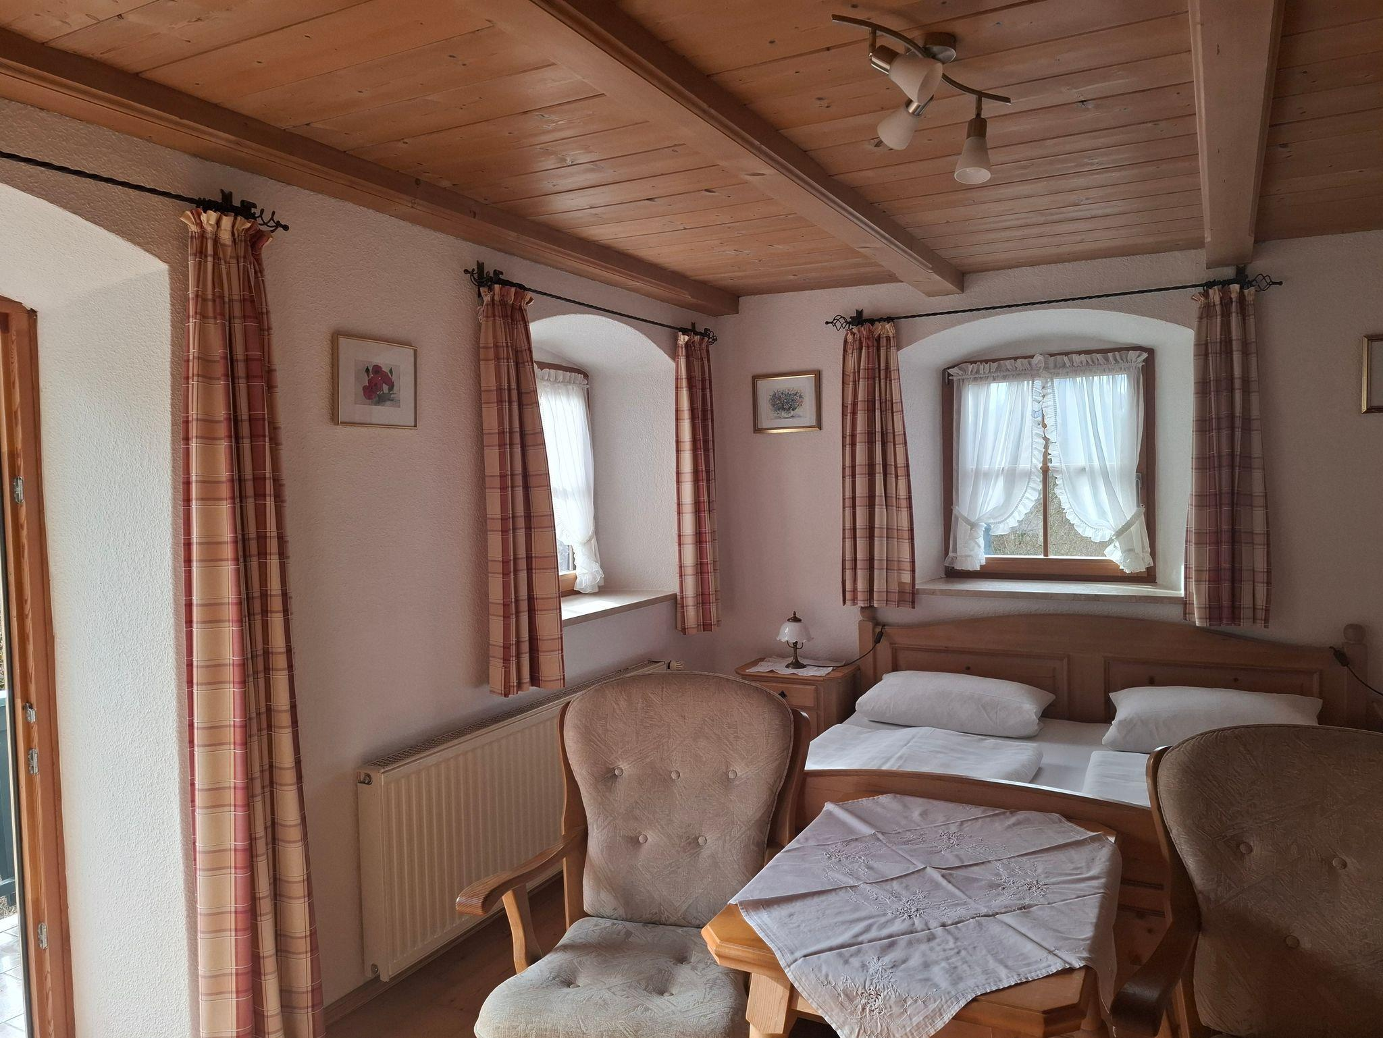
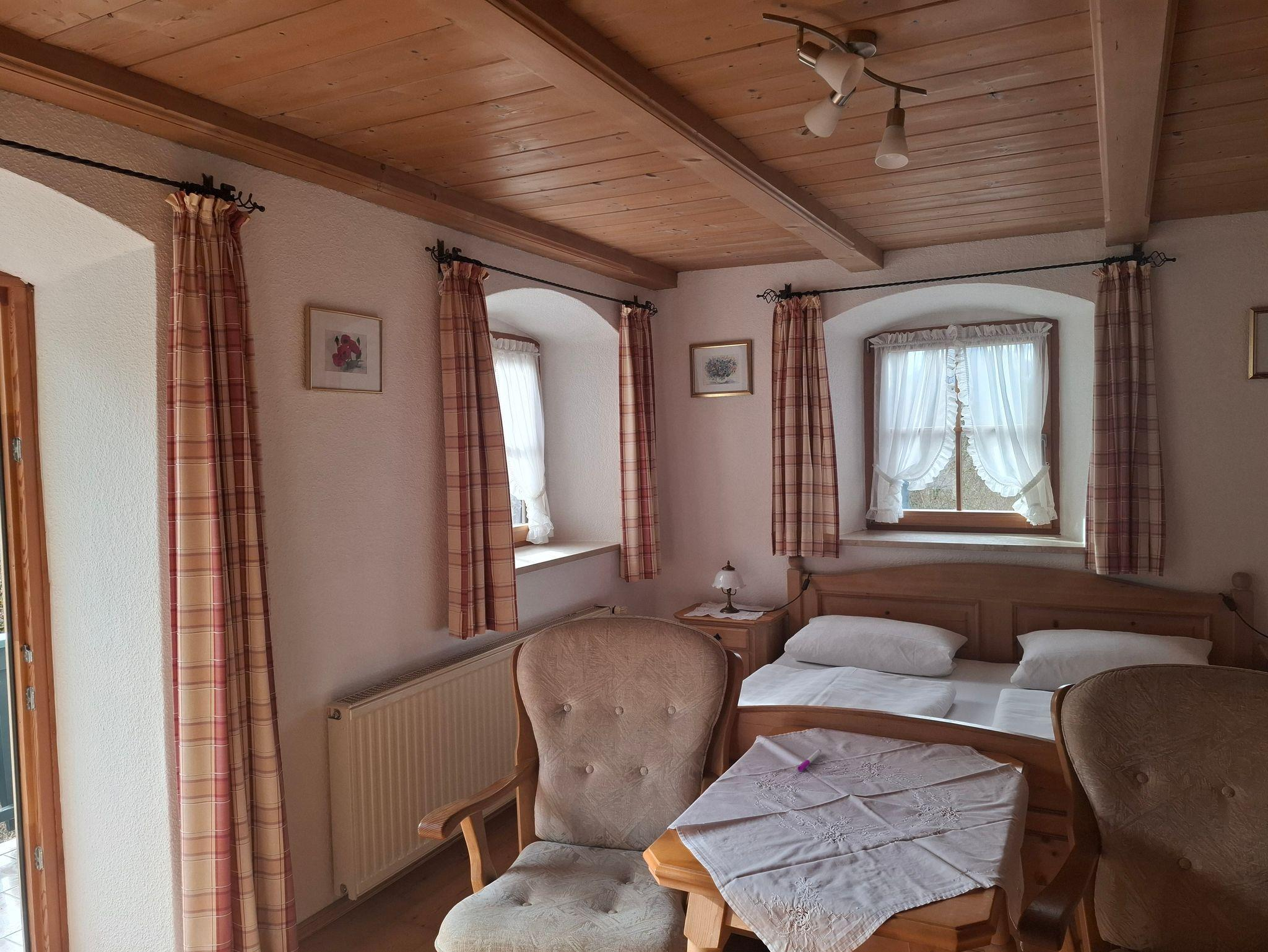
+ pen (810, 759)
